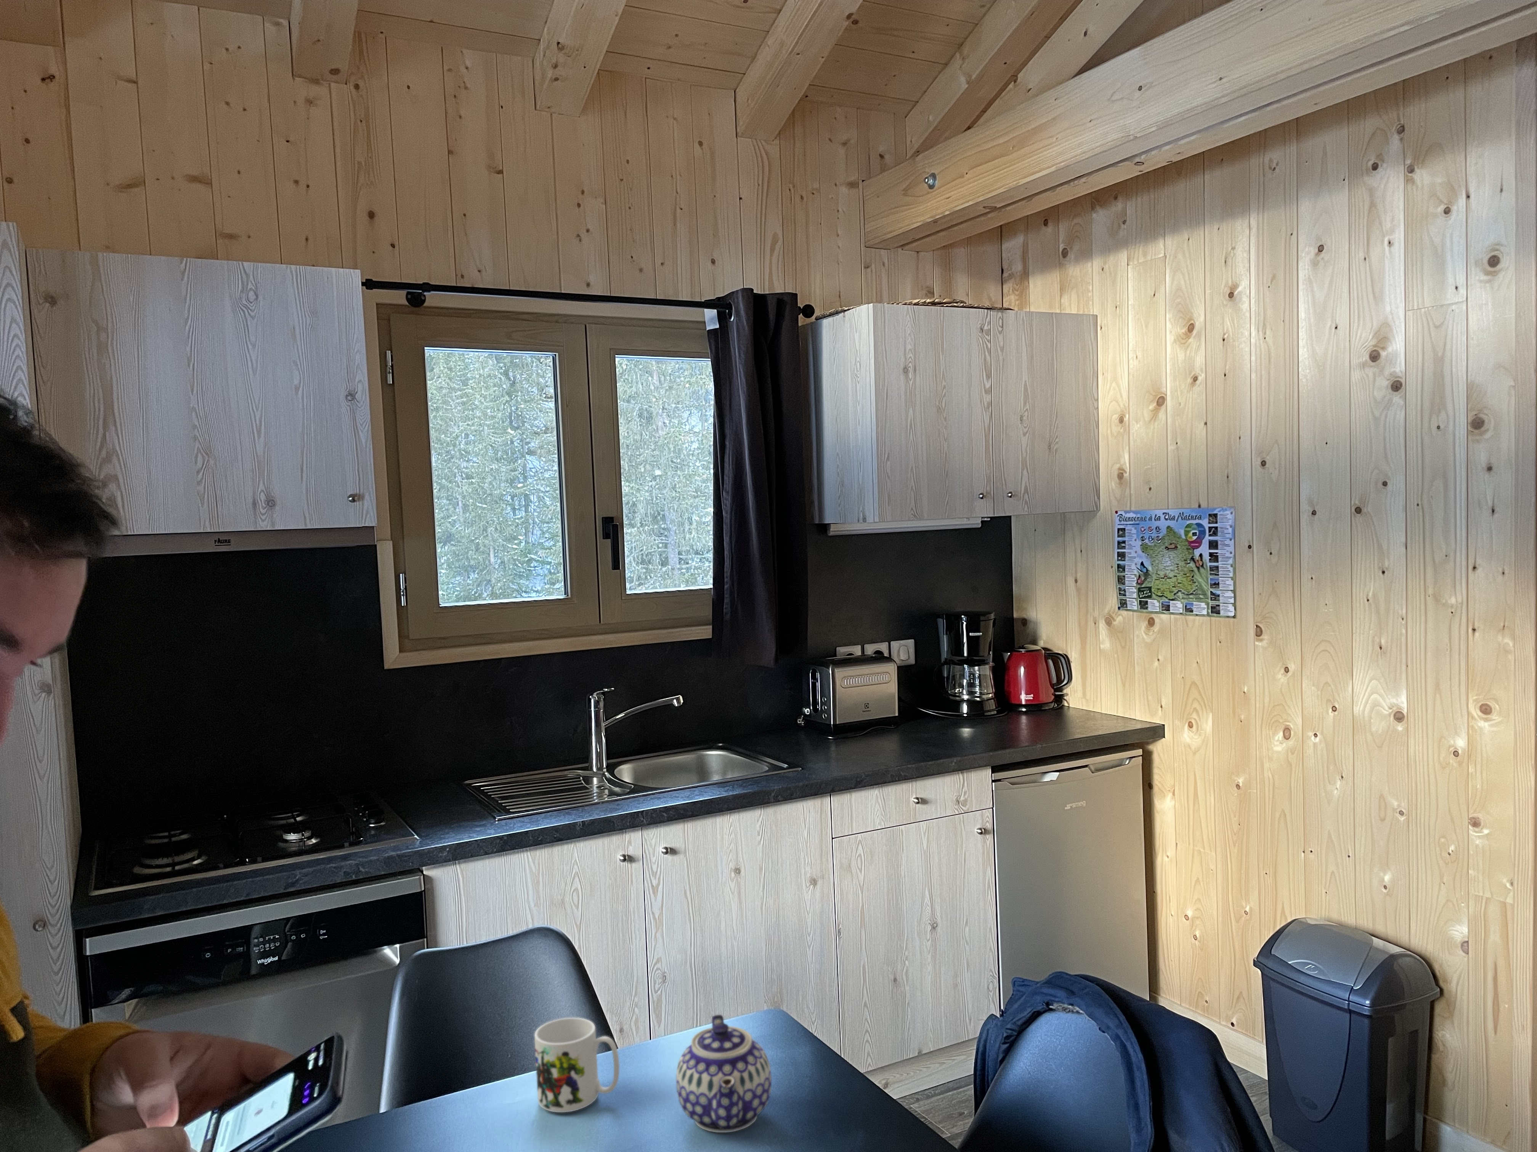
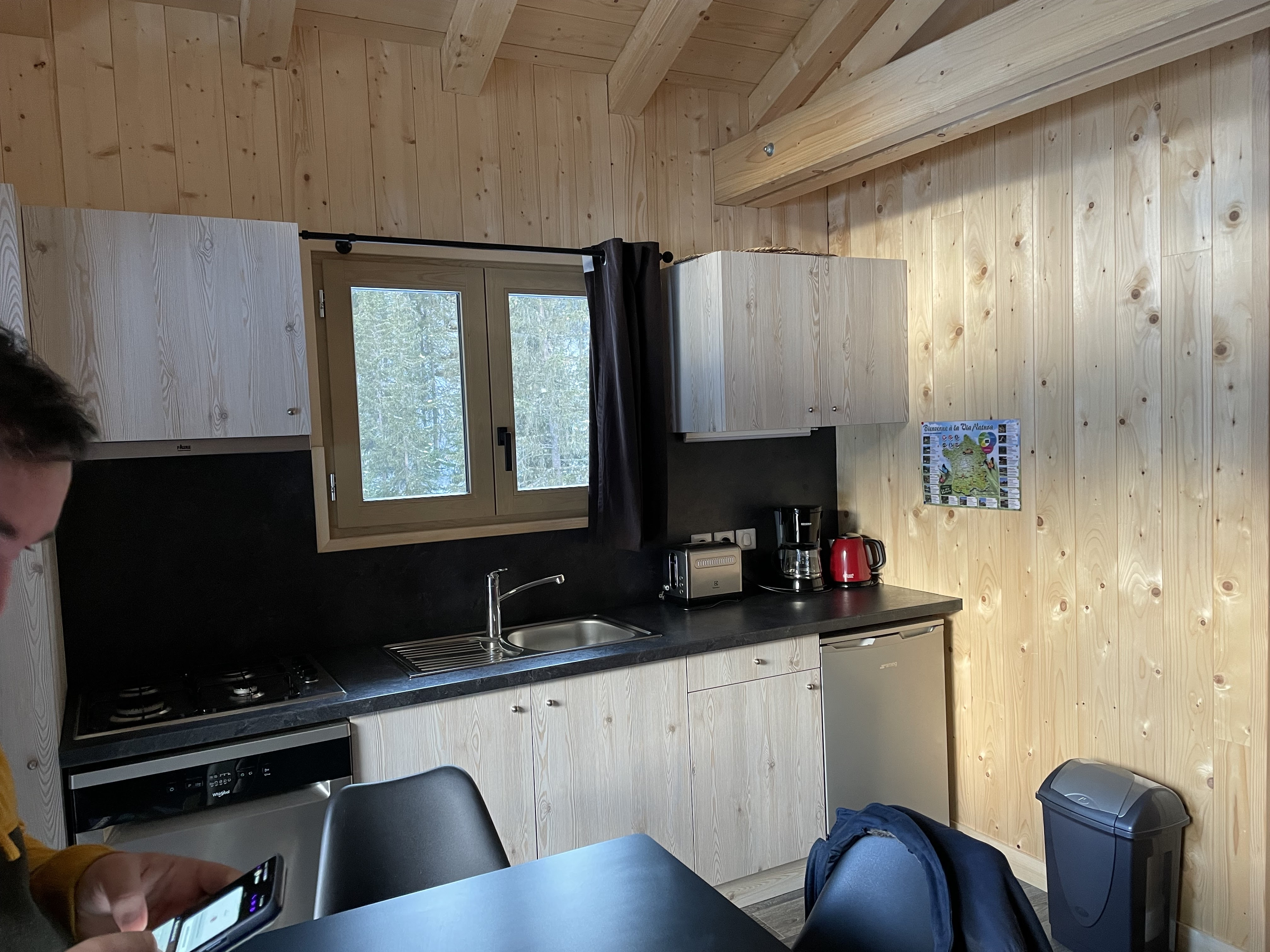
- teapot (724, 1070)
- mug (578, 1065)
